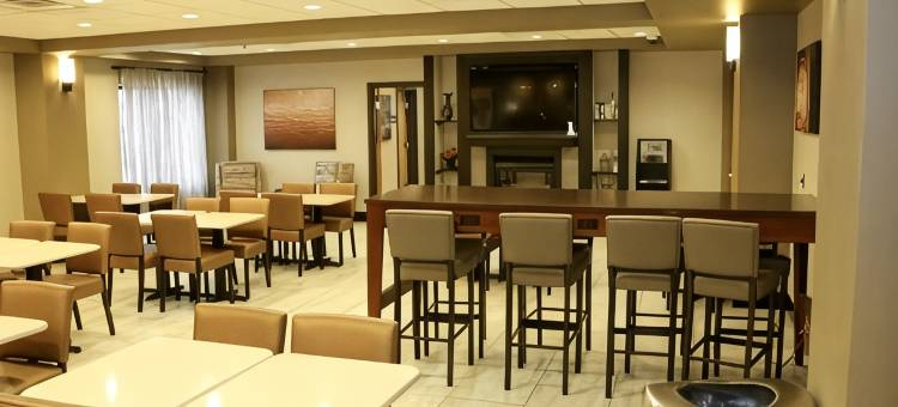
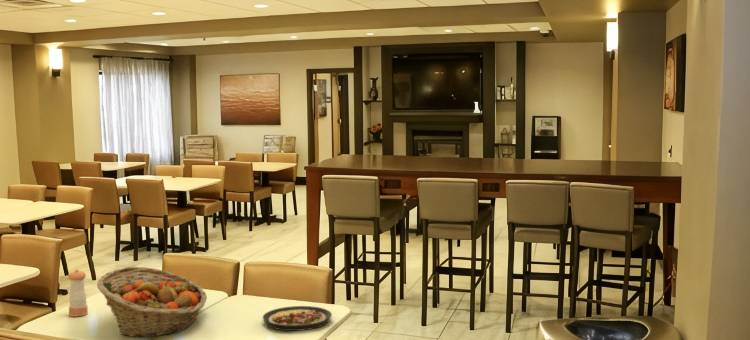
+ plate (297, 316)
+ pepper shaker (77, 291)
+ fruit basket (153, 298)
